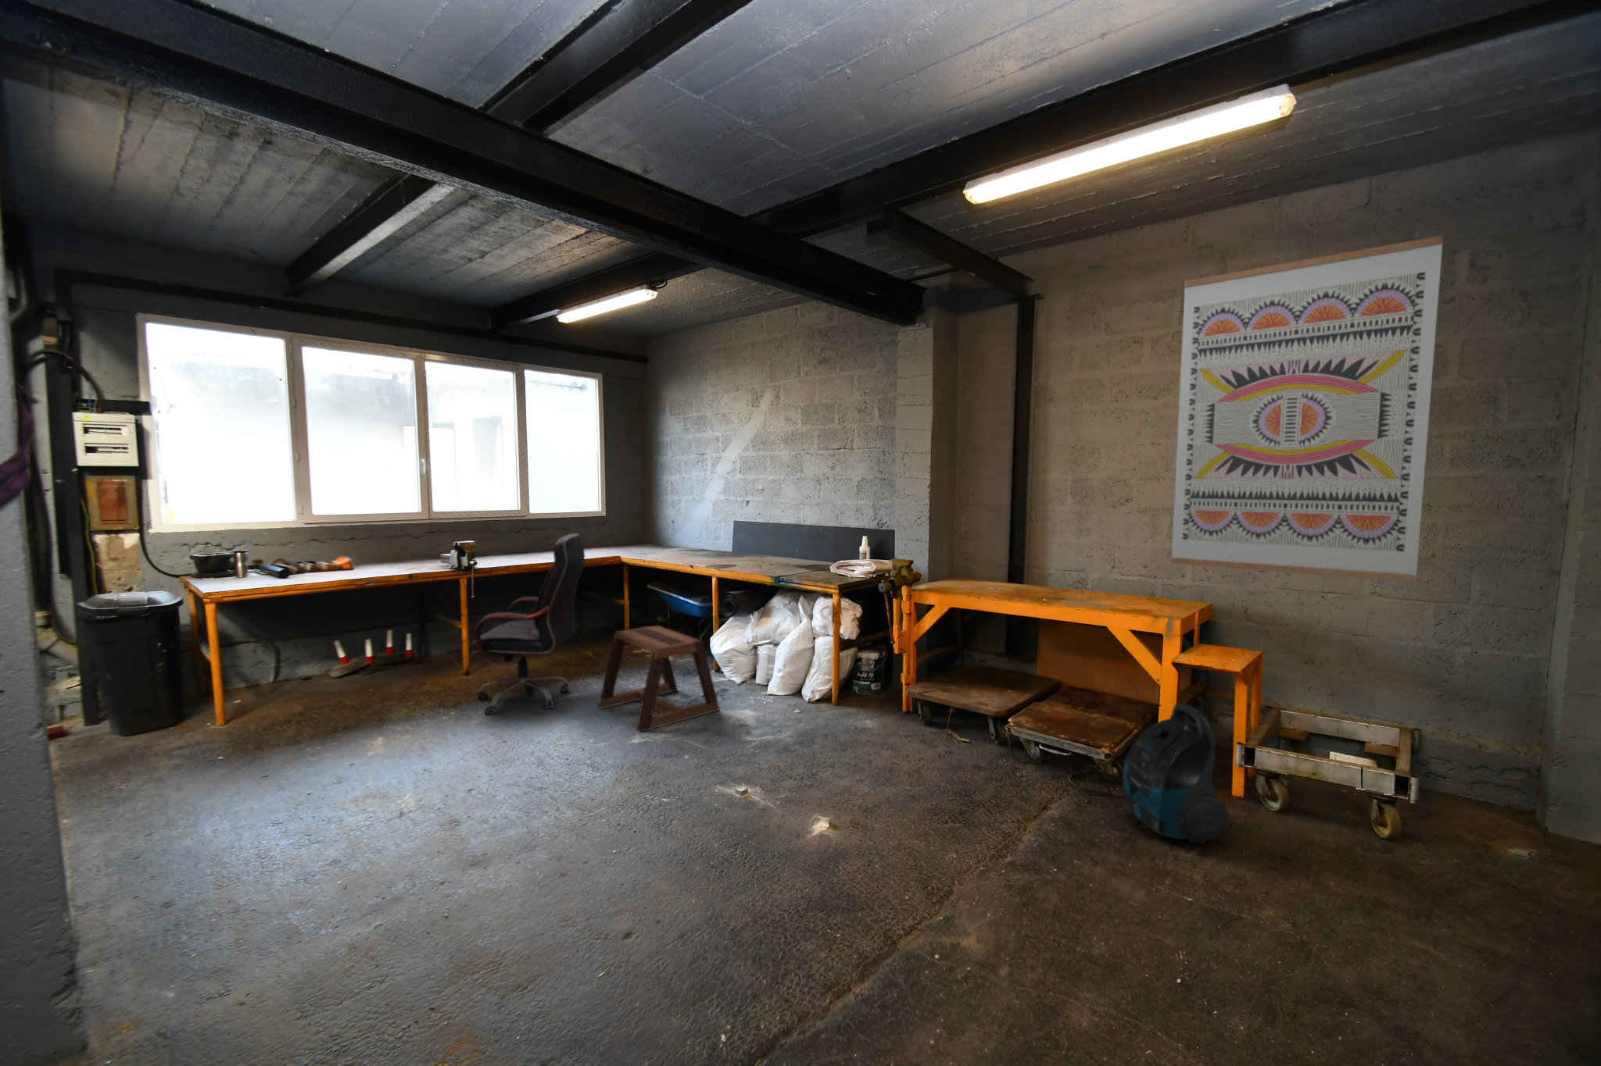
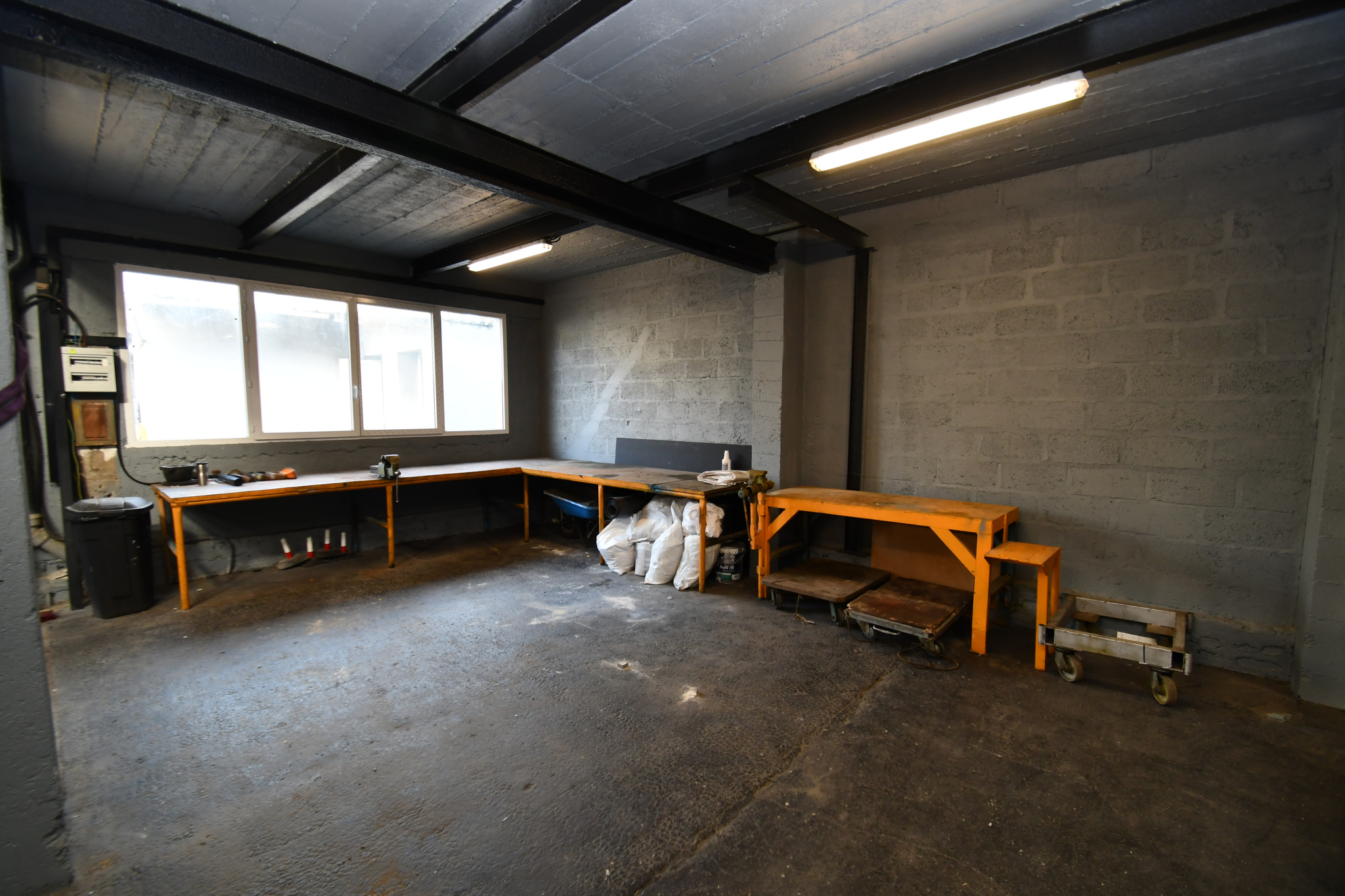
- vacuum cleaner (1170, 766)
- stool (657, 672)
- wall art (1290, 419)
- office chair (527, 617)
